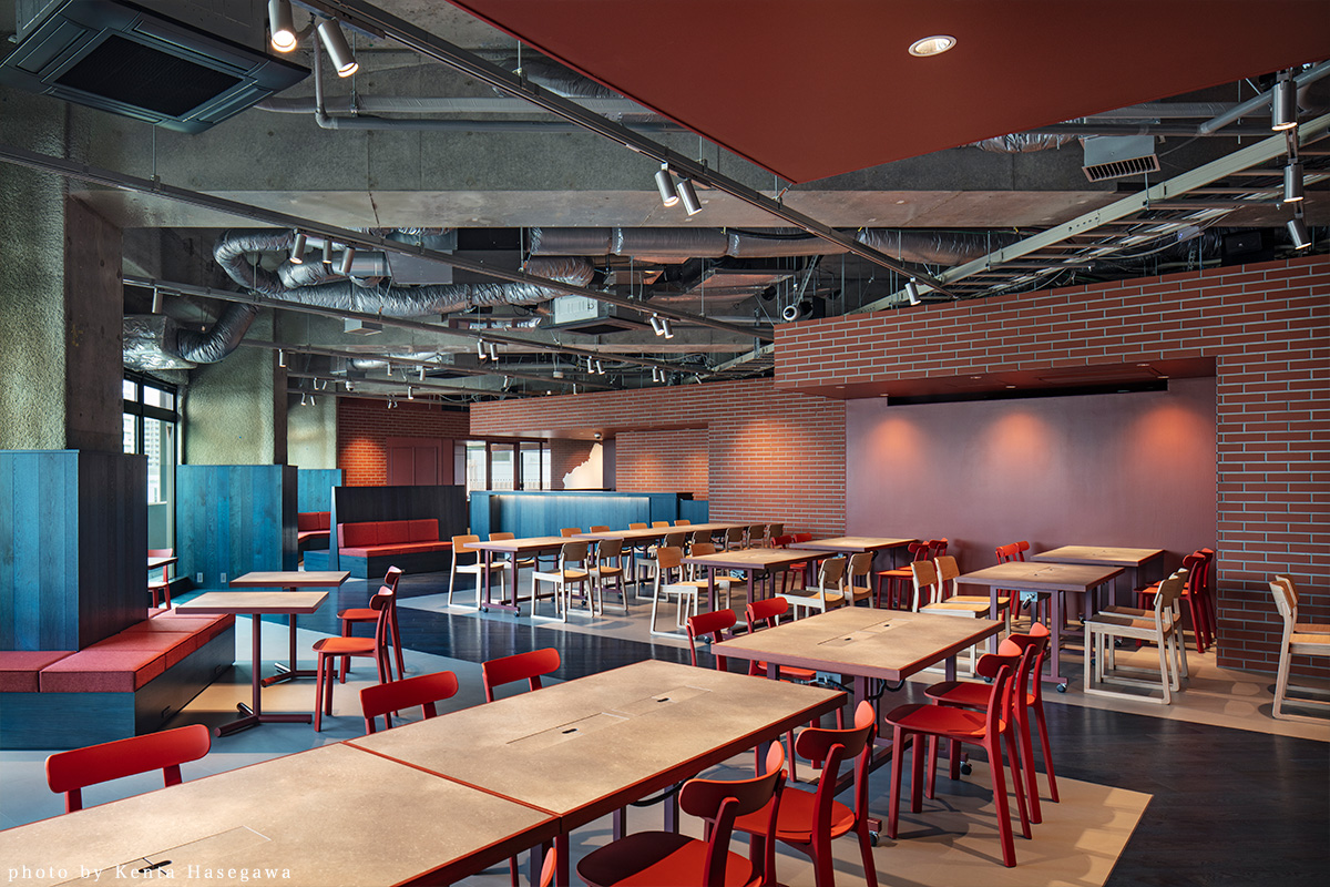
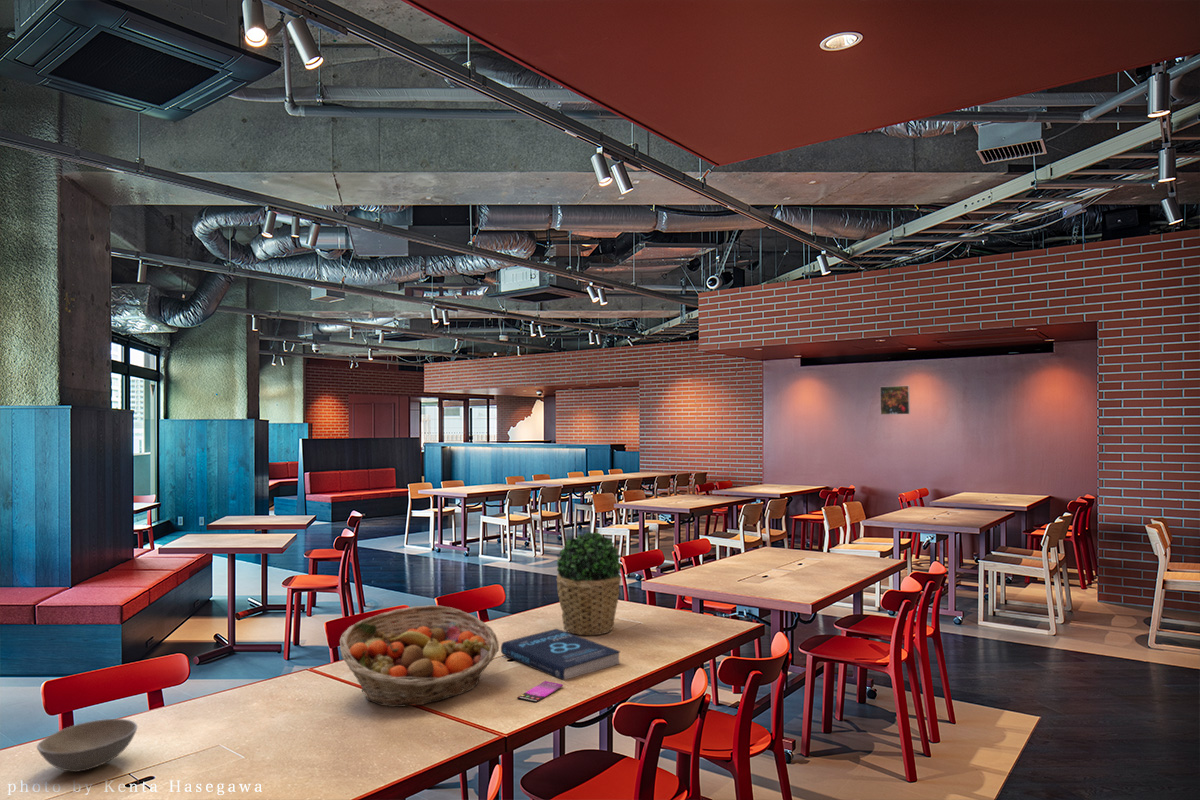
+ smartphone (540, 691)
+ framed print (894, 400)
+ potted plant (588, 581)
+ soup bowl (88, 749)
+ book (559, 653)
+ fruit basket (421, 653)
